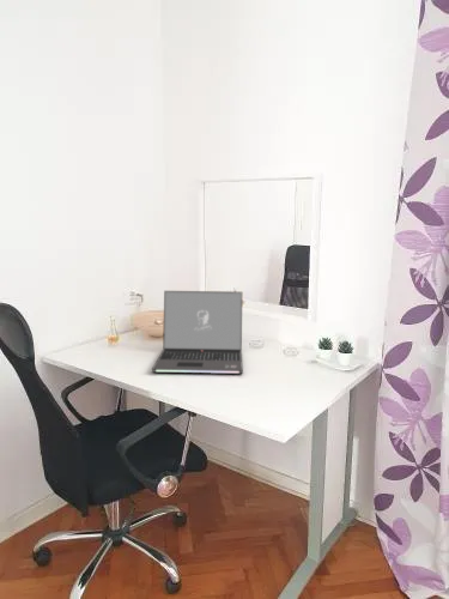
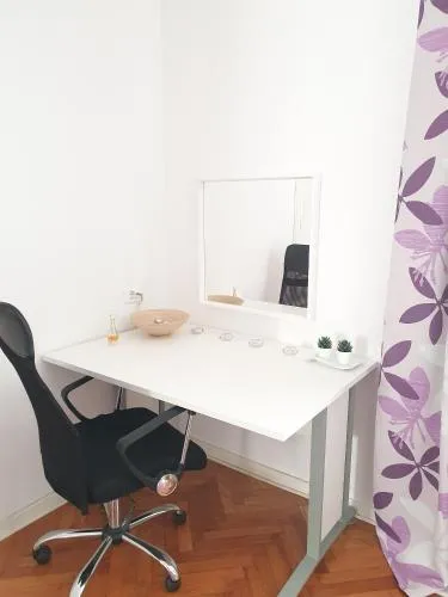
- laptop (200, 328)
